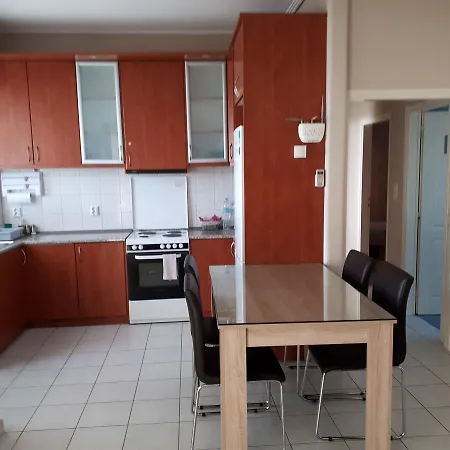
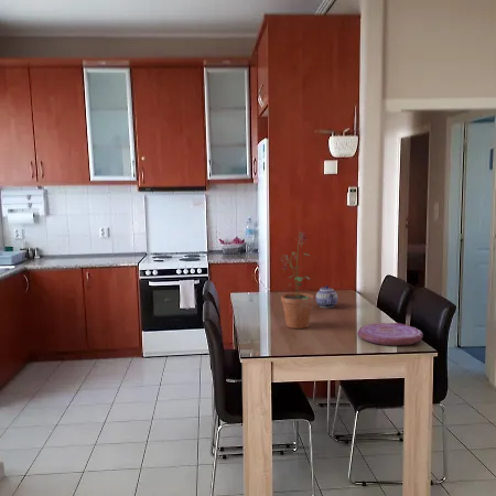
+ plate (389, 333)
+ teapot (326, 295)
+ potted plant (294, 279)
